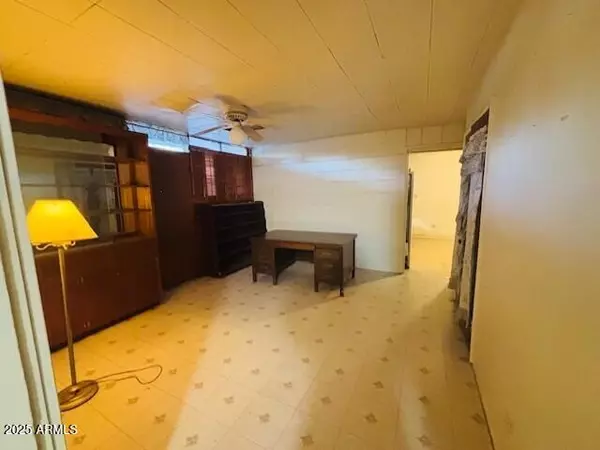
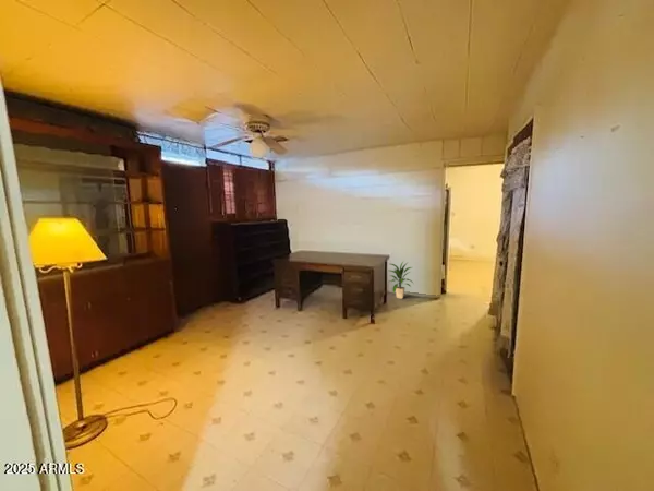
+ indoor plant (399, 278)
